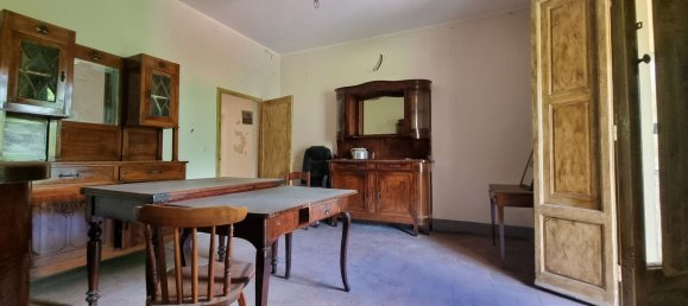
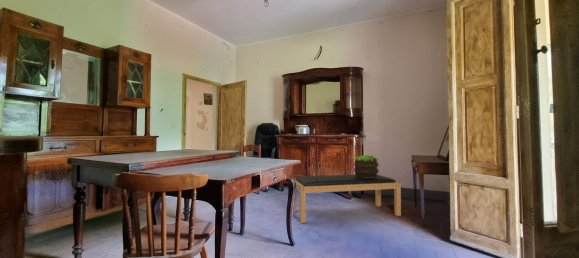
+ potted plant (366, 165)
+ bench (344, 190)
